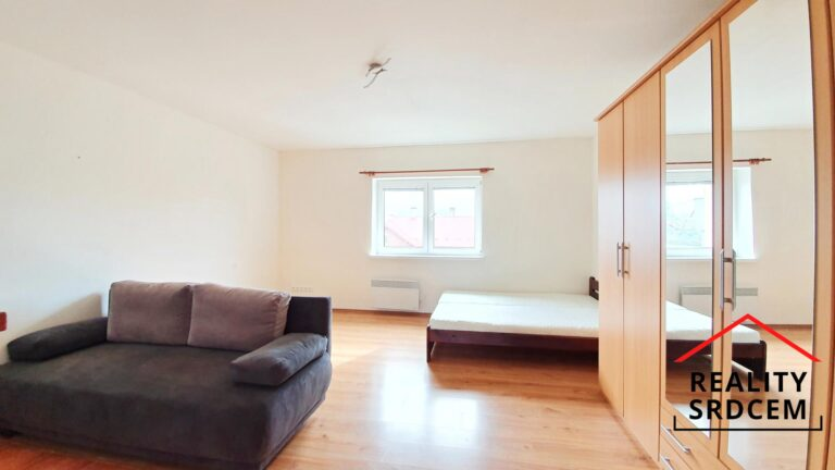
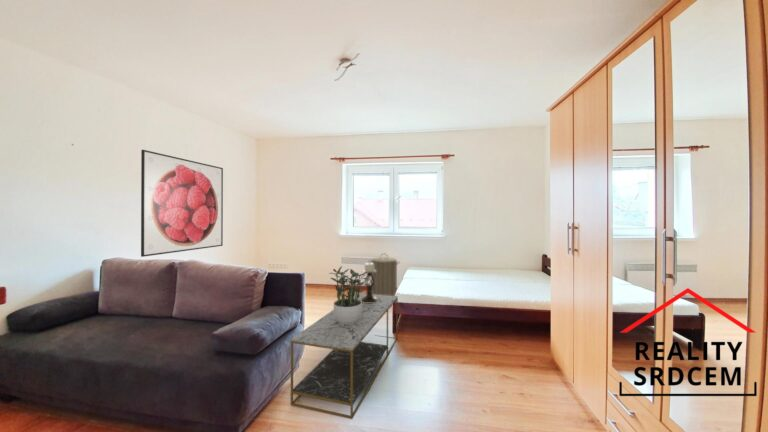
+ coffee table (355, 339)
+ potted plant (347, 292)
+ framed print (188, 205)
+ candle holder (370, 281)
+ laundry hamper (384, 275)
